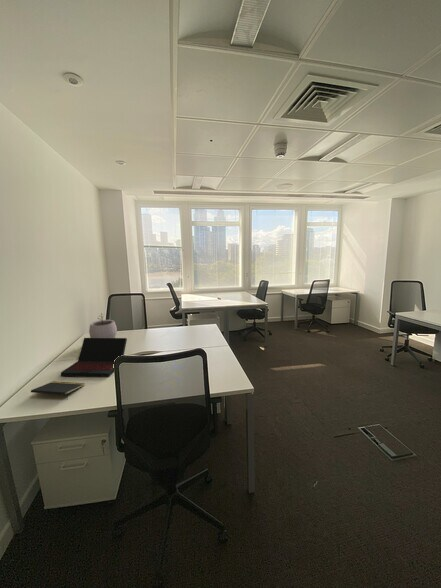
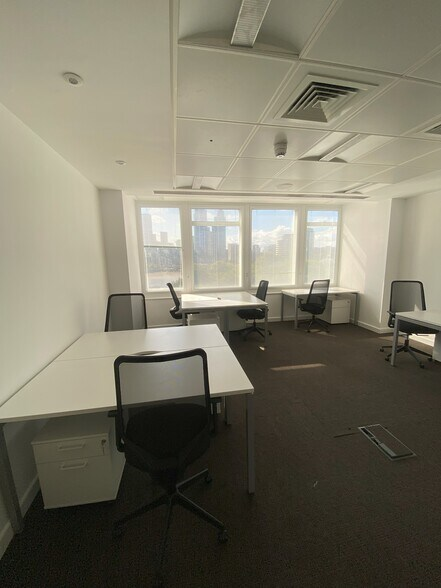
- notepad (59, 387)
- laptop (96, 355)
- plant pot (103, 328)
